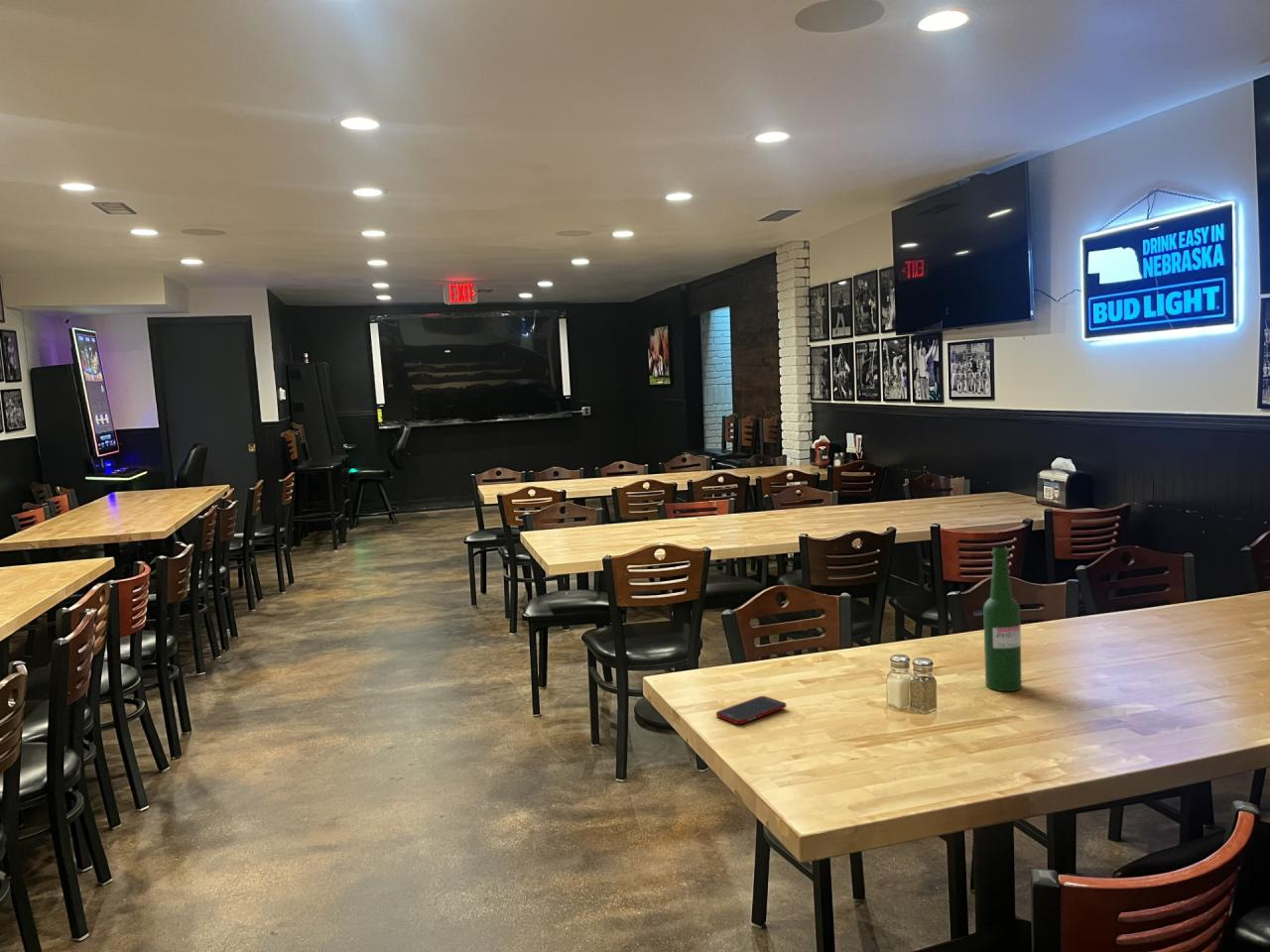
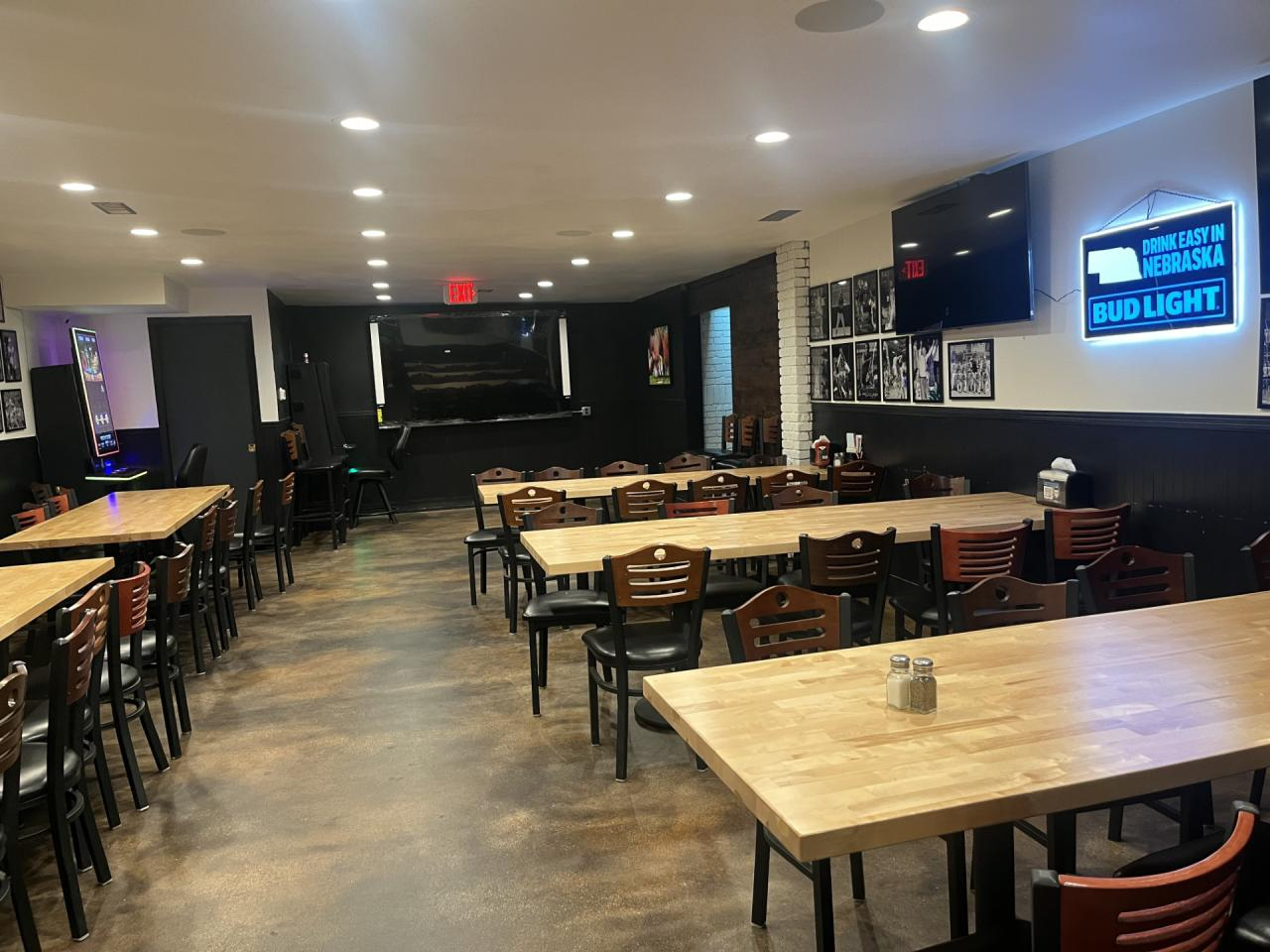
- beer bottle (1001, 617)
- cell phone (751, 709)
